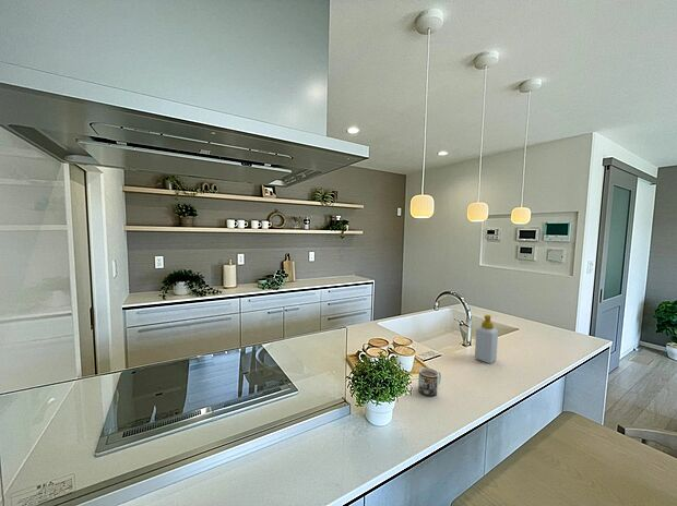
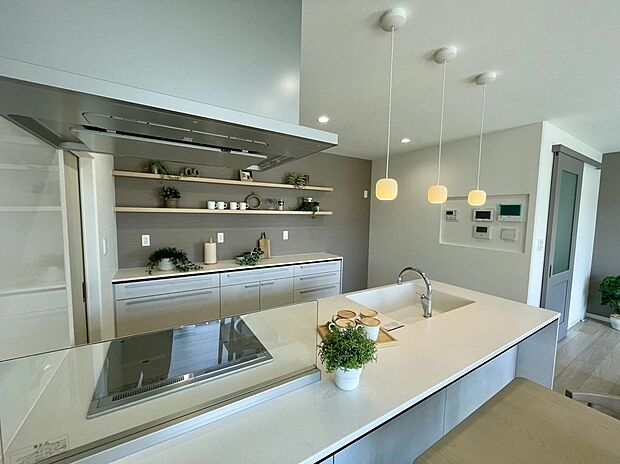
- mug (430, 380)
- soap bottle (486, 337)
